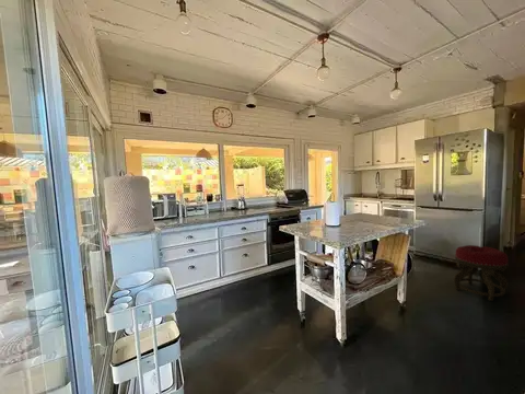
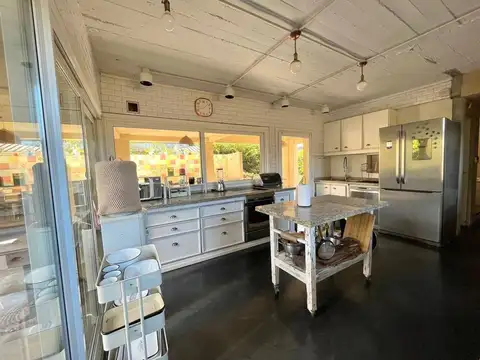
- stool (481, 270)
